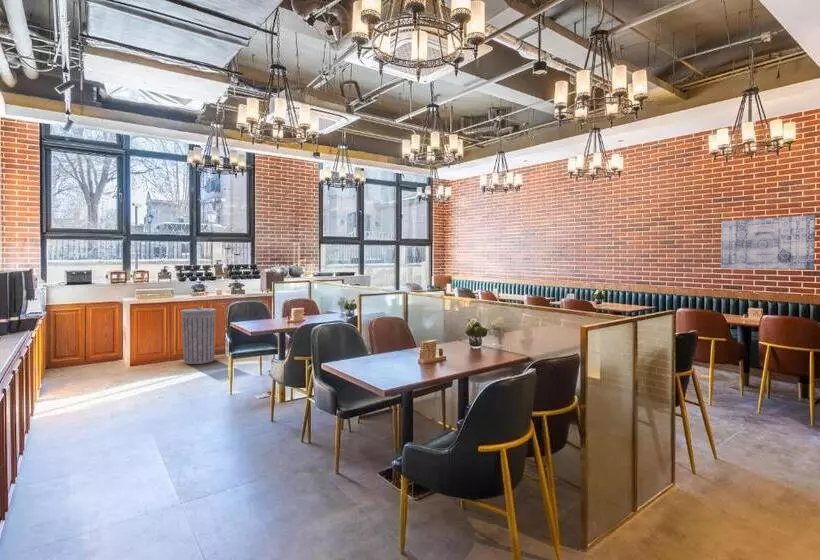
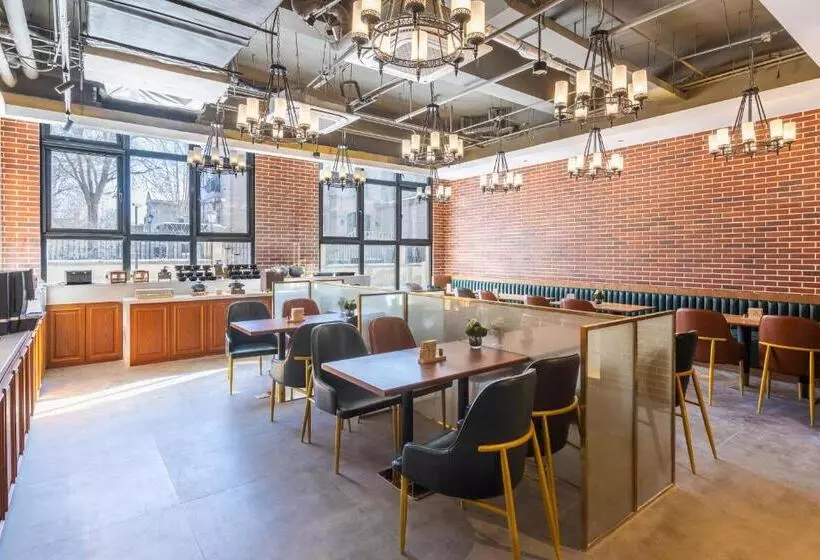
- trash can (198, 334)
- wall art (765, 243)
